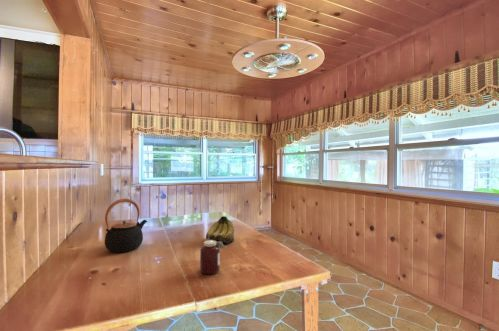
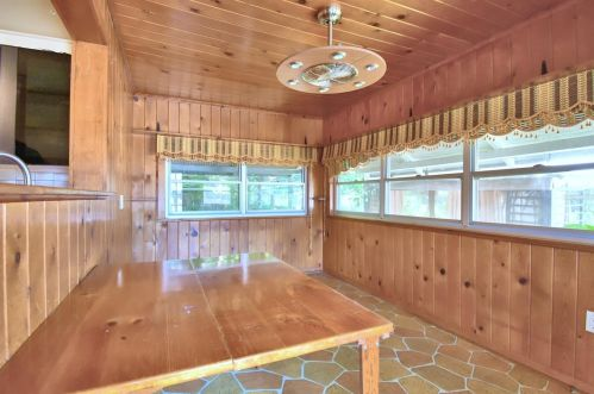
- jar (212, 255)
- fruit (220, 229)
- teapot (127, 222)
